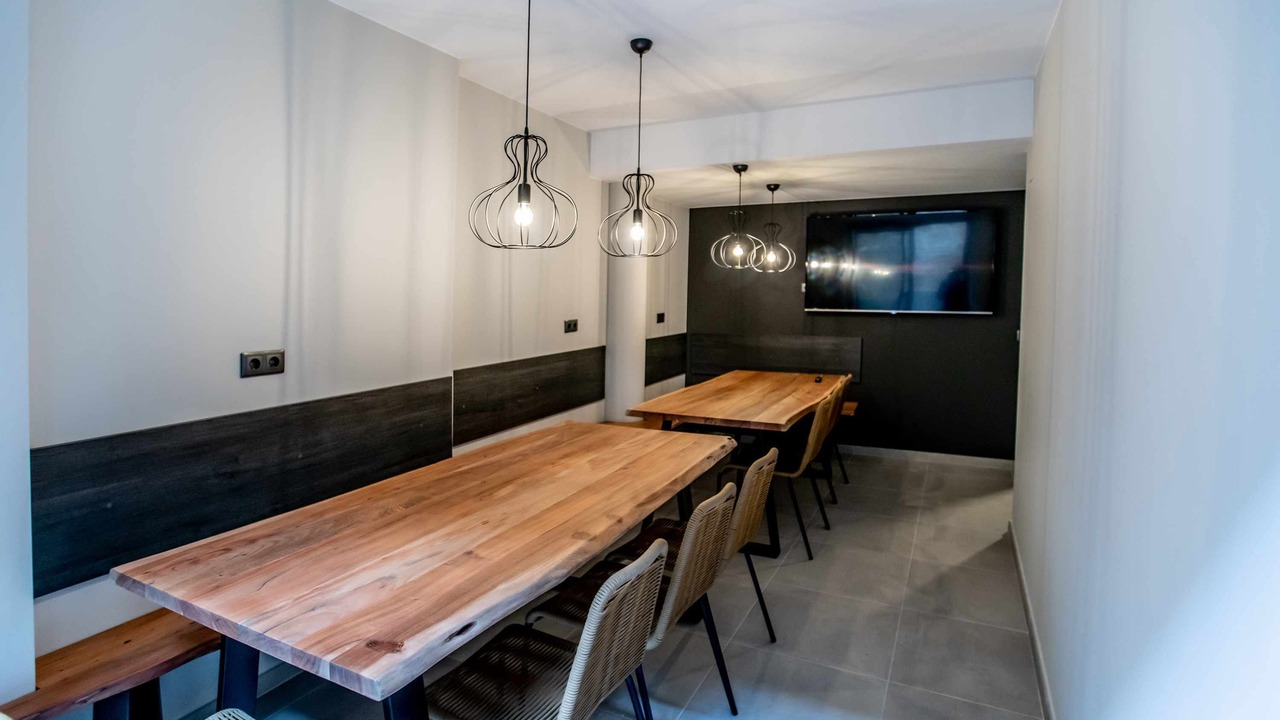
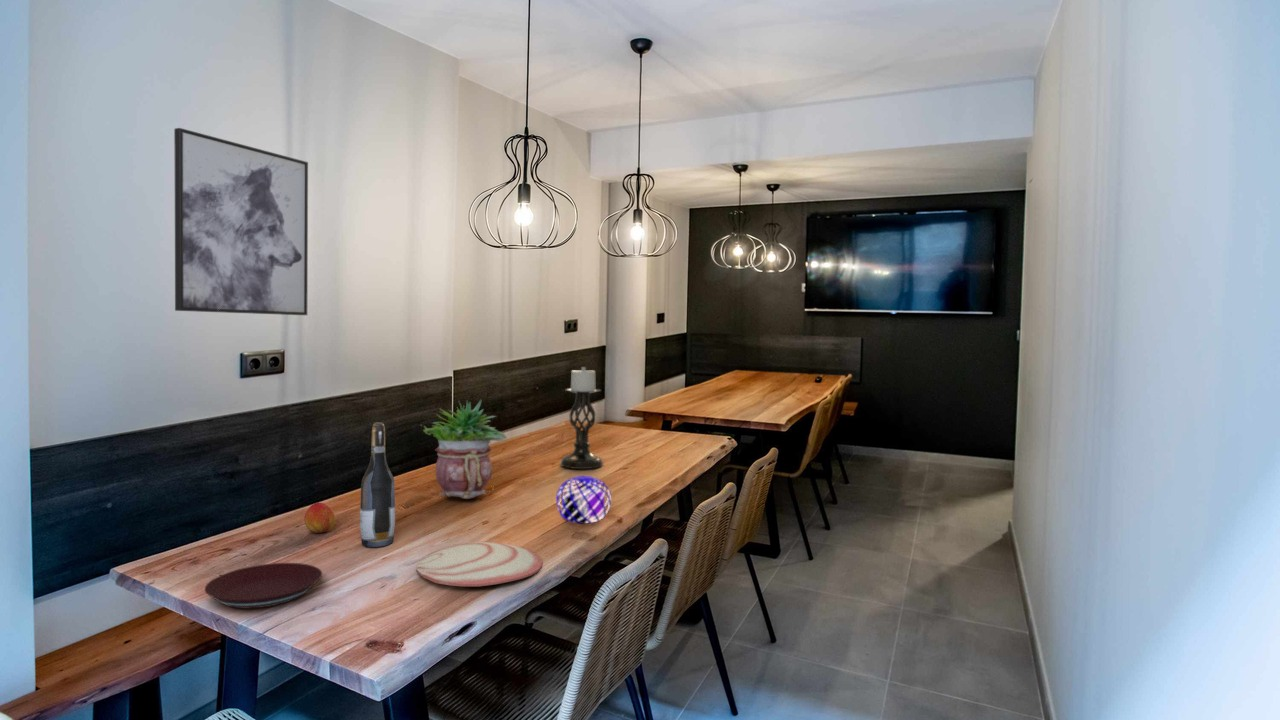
+ plate (480, 558)
+ plate (265, 587)
+ peach (319, 517)
+ candle holder (584, 415)
+ wine bottle (378, 483)
+ decorative orb (583, 499)
+ wall art (246, 230)
+ potted plant (463, 447)
